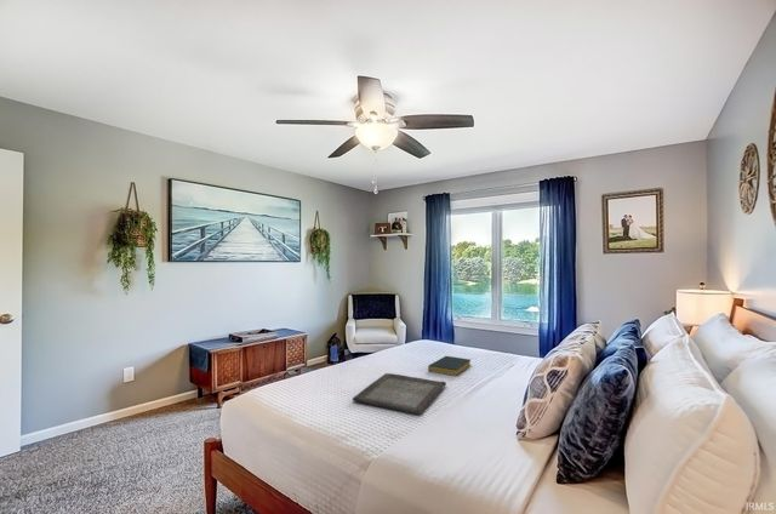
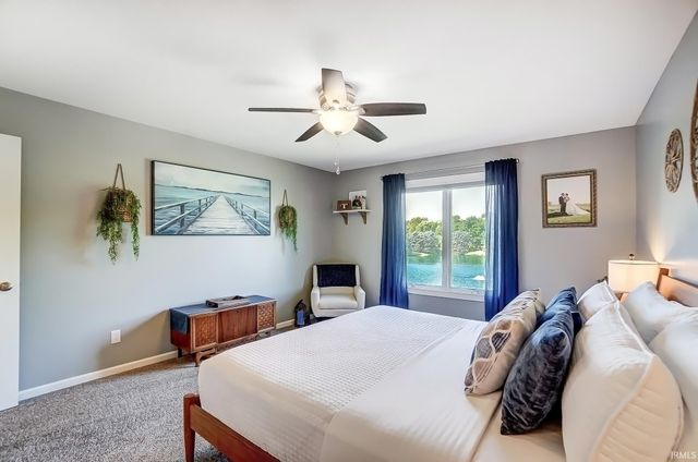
- serving tray (400, 390)
- hardback book (450, 365)
